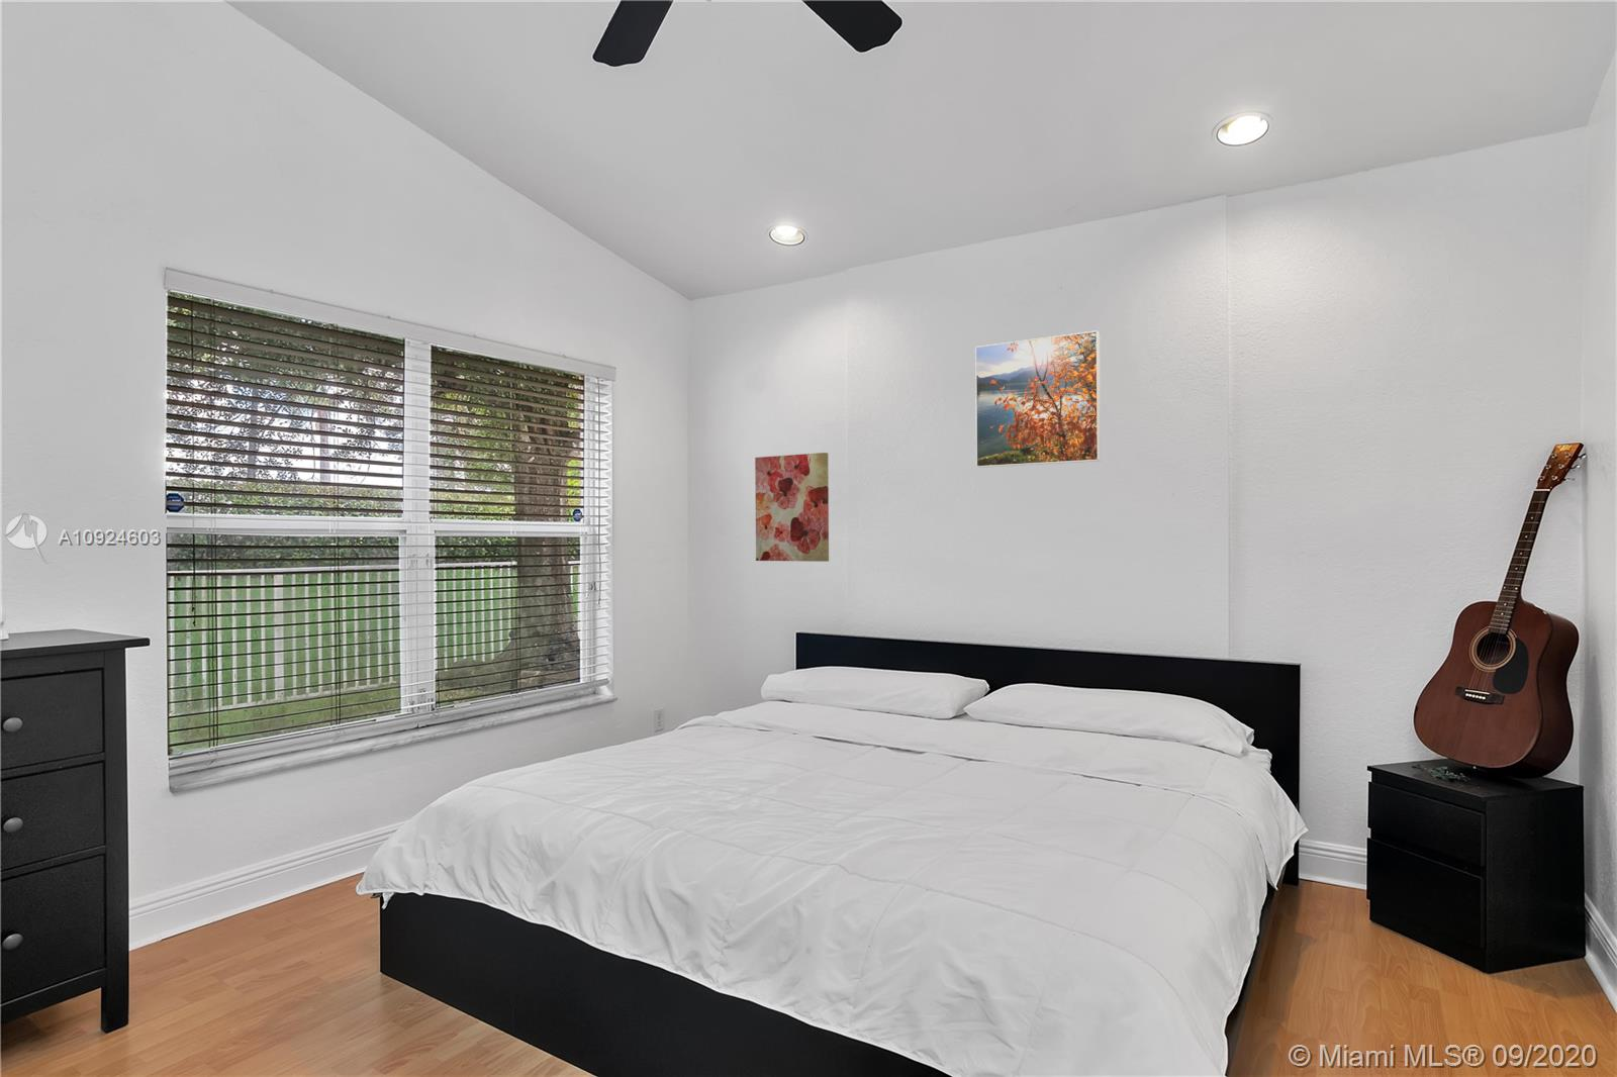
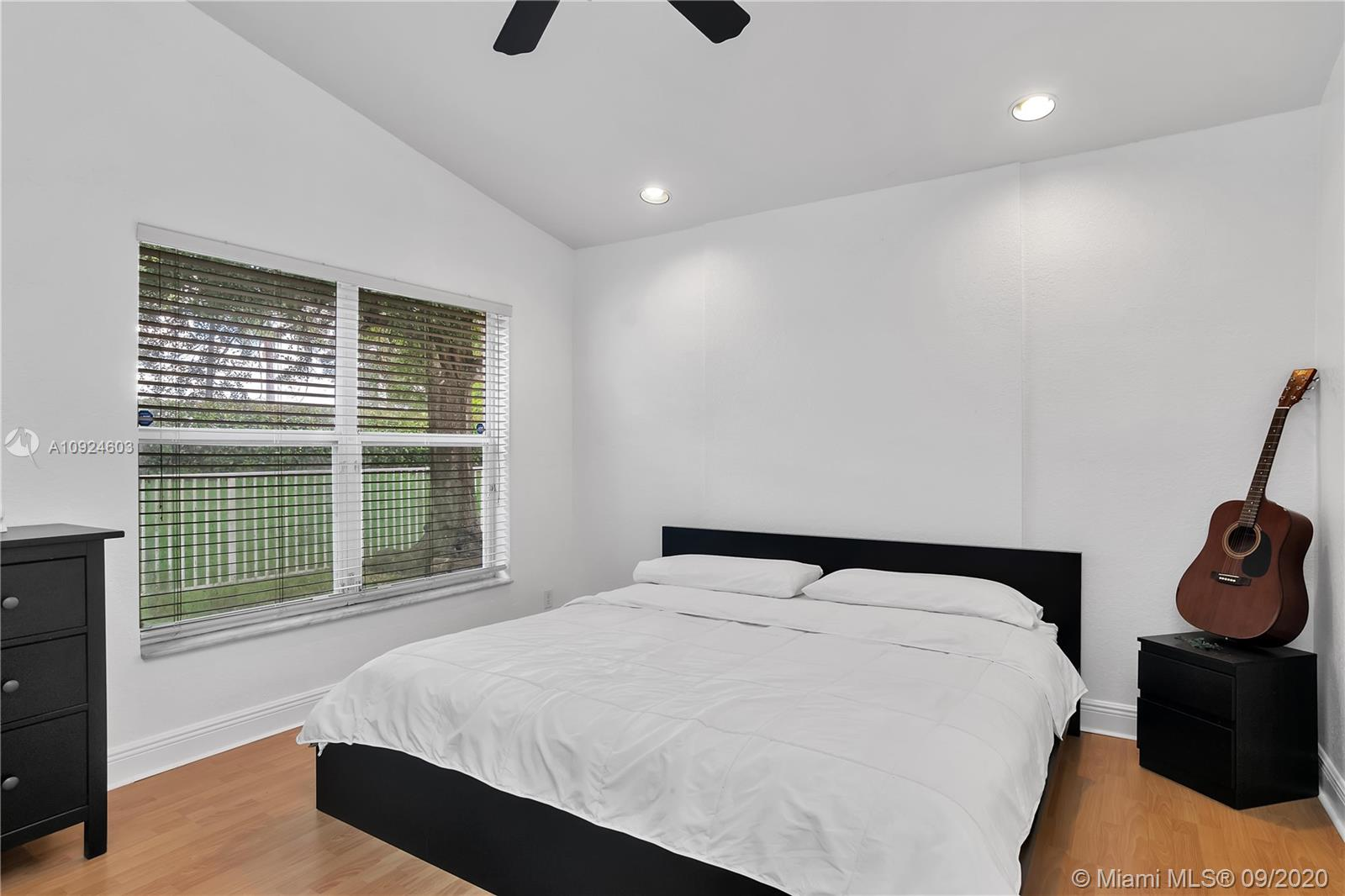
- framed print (1035, 401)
- wall art (790, 507)
